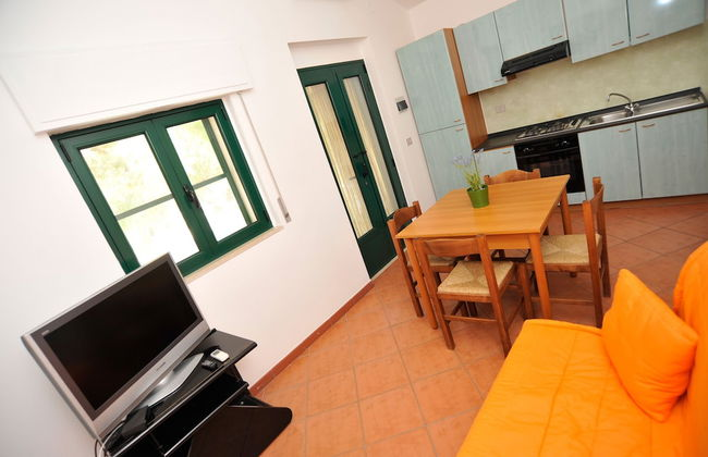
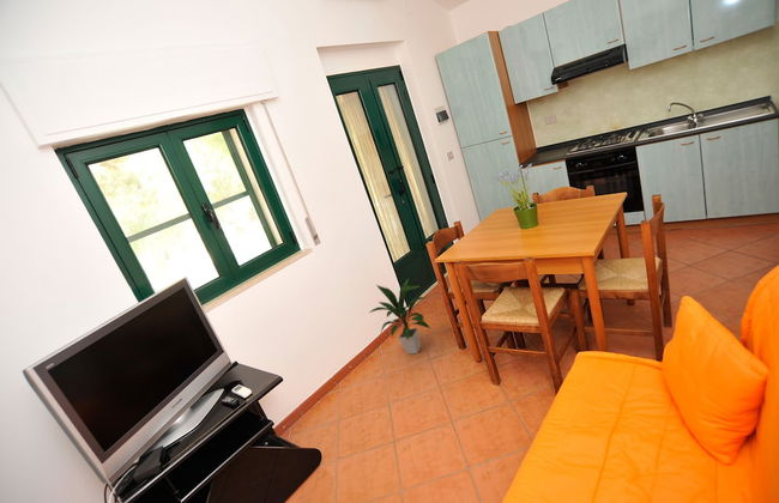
+ indoor plant (404, 316)
